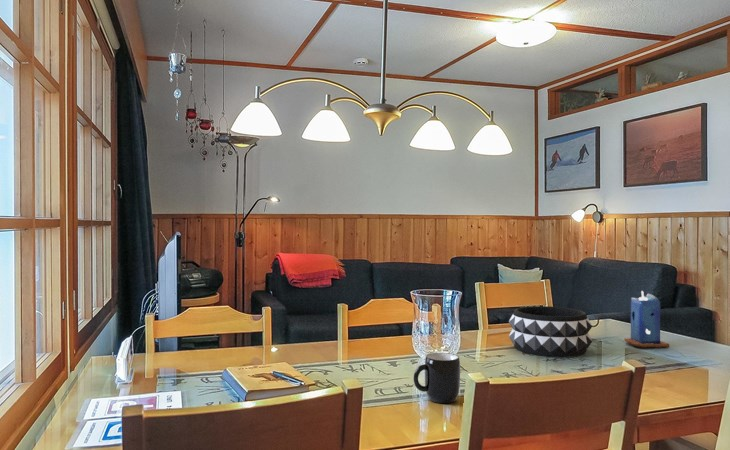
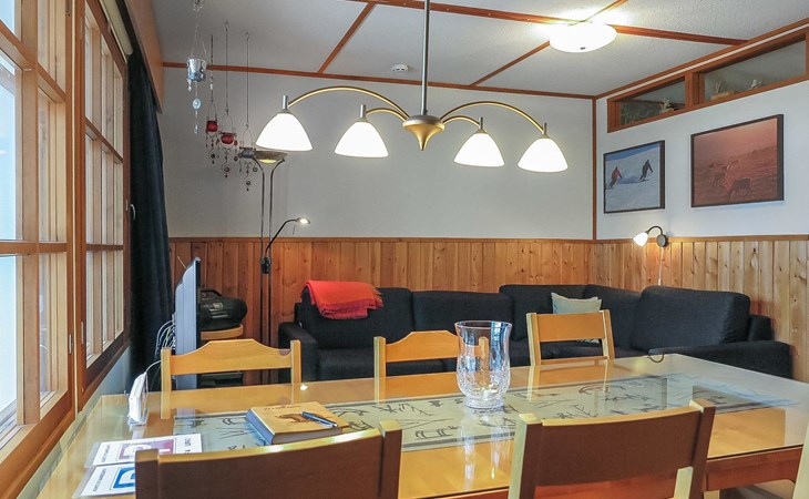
- mug (436, 377)
- candle (646, 317)
- decorative bowl (549, 330)
